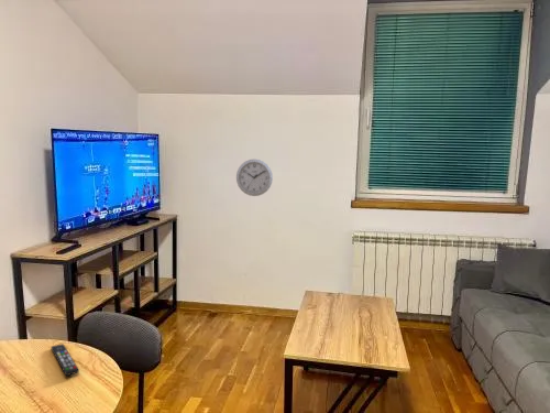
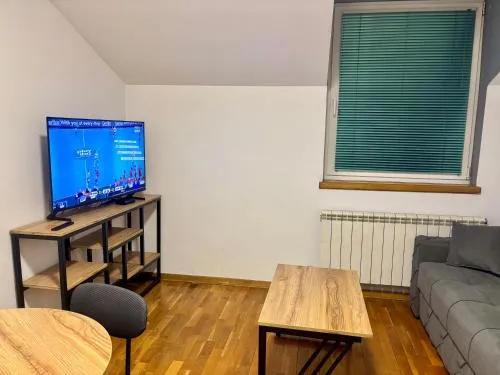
- wall clock (254, 177)
- remote control (64, 358)
